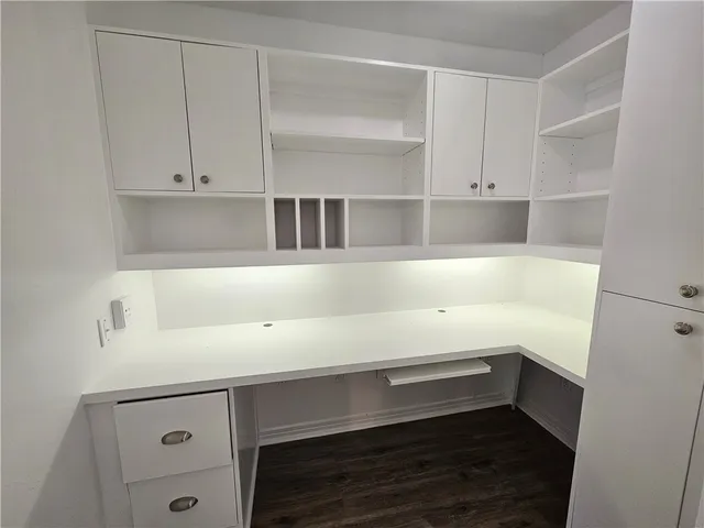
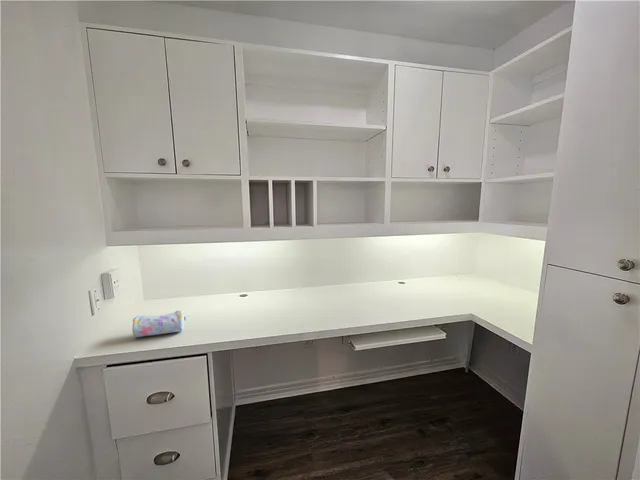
+ pencil case (159, 323)
